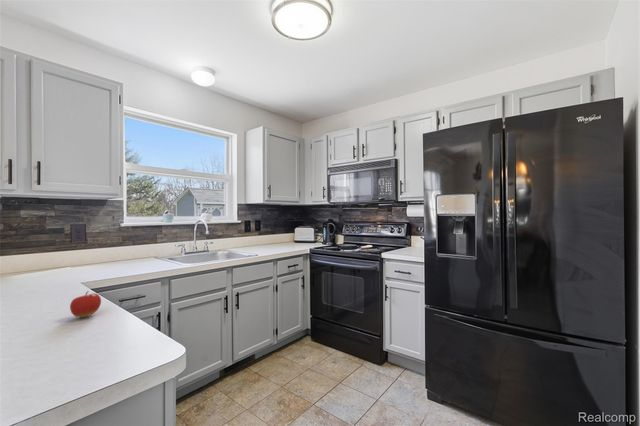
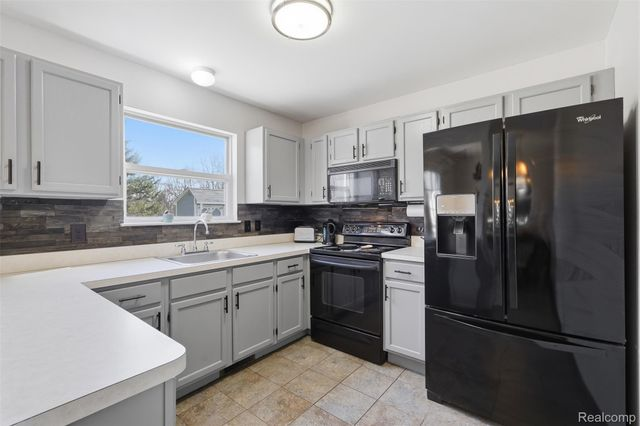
- fruit (85, 304)
